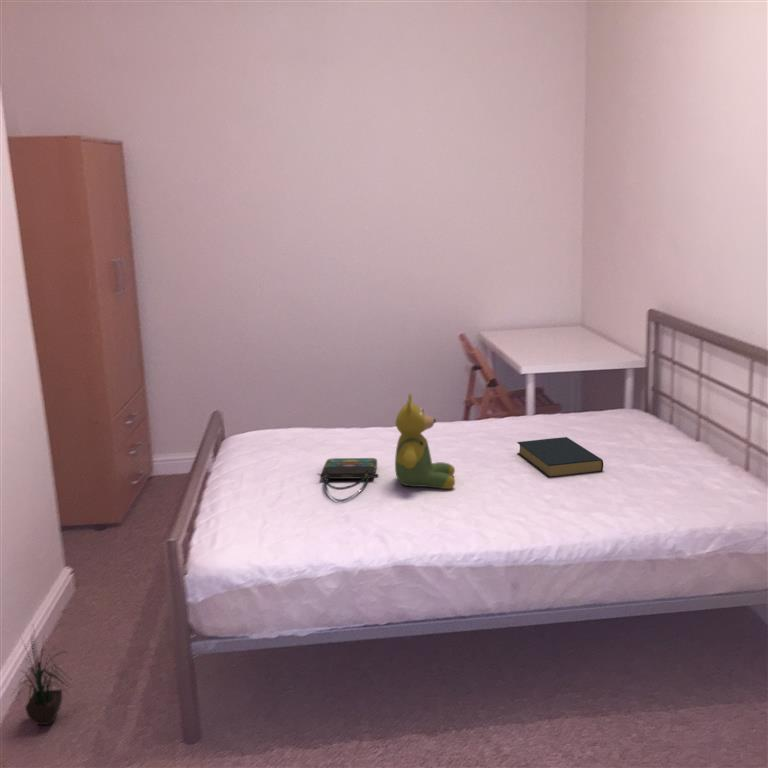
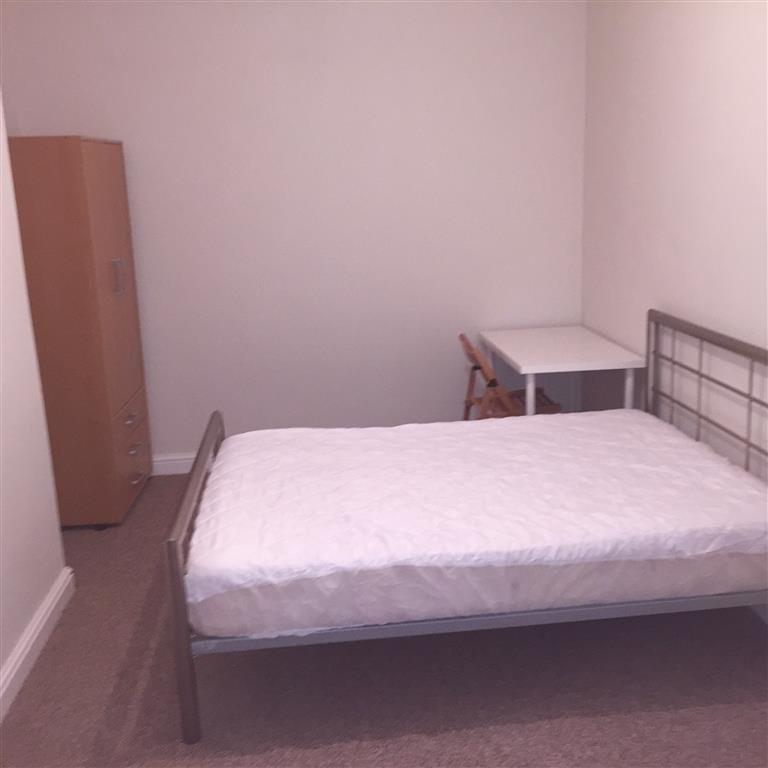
- tote bag (347, 476)
- teddy bear (424, 440)
- hardback book (558, 456)
- potted plant (40, 669)
